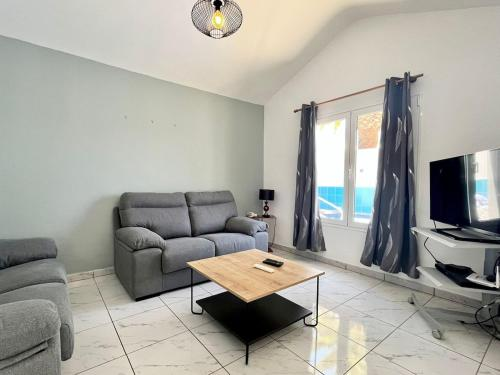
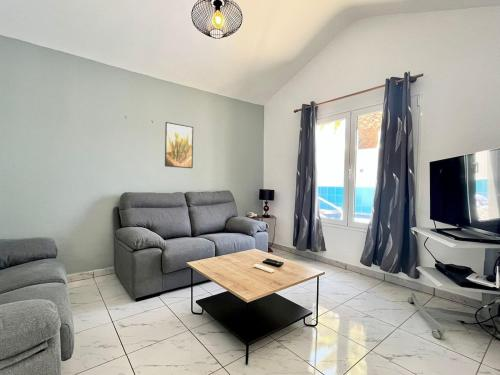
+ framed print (179, 146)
